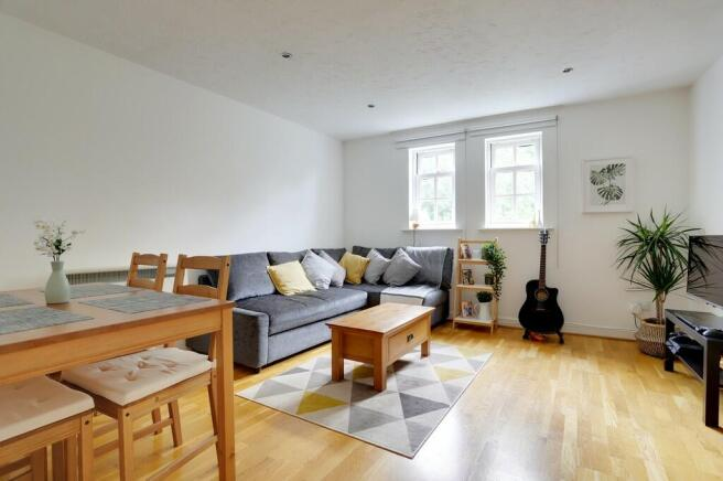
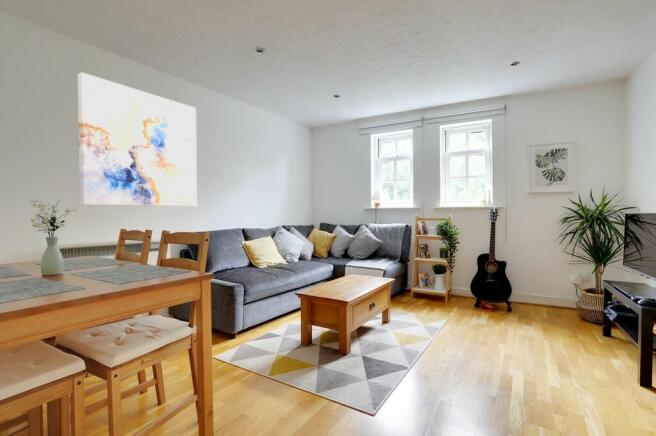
+ wall art (145, 149)
